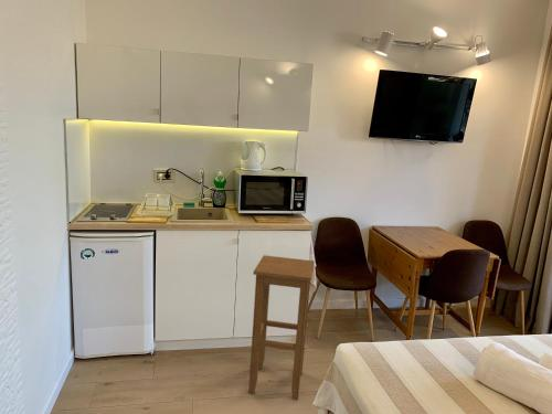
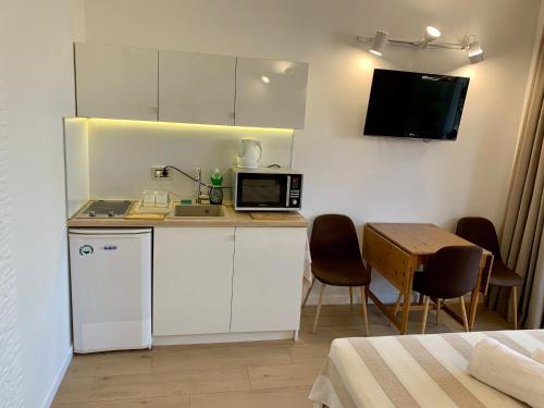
- stool (280, 325)
